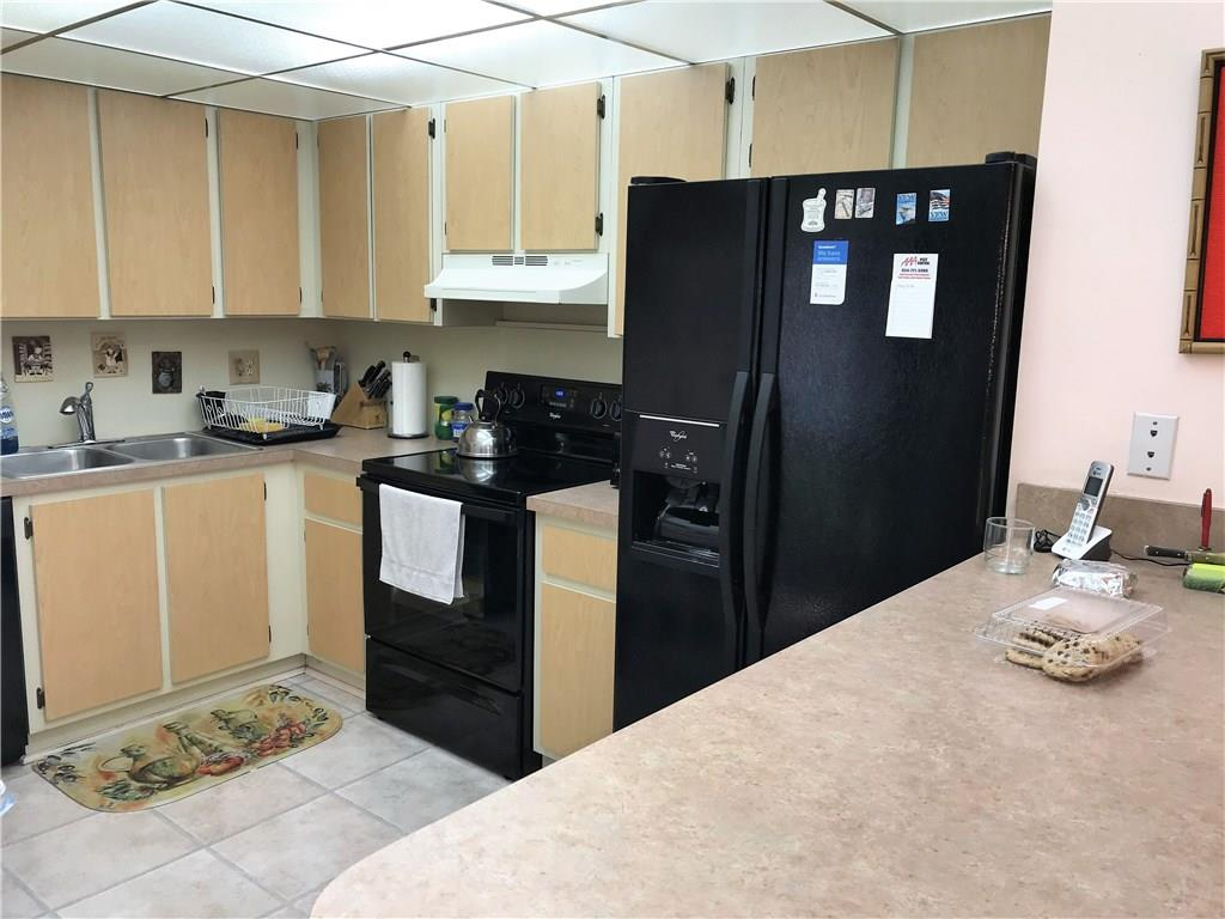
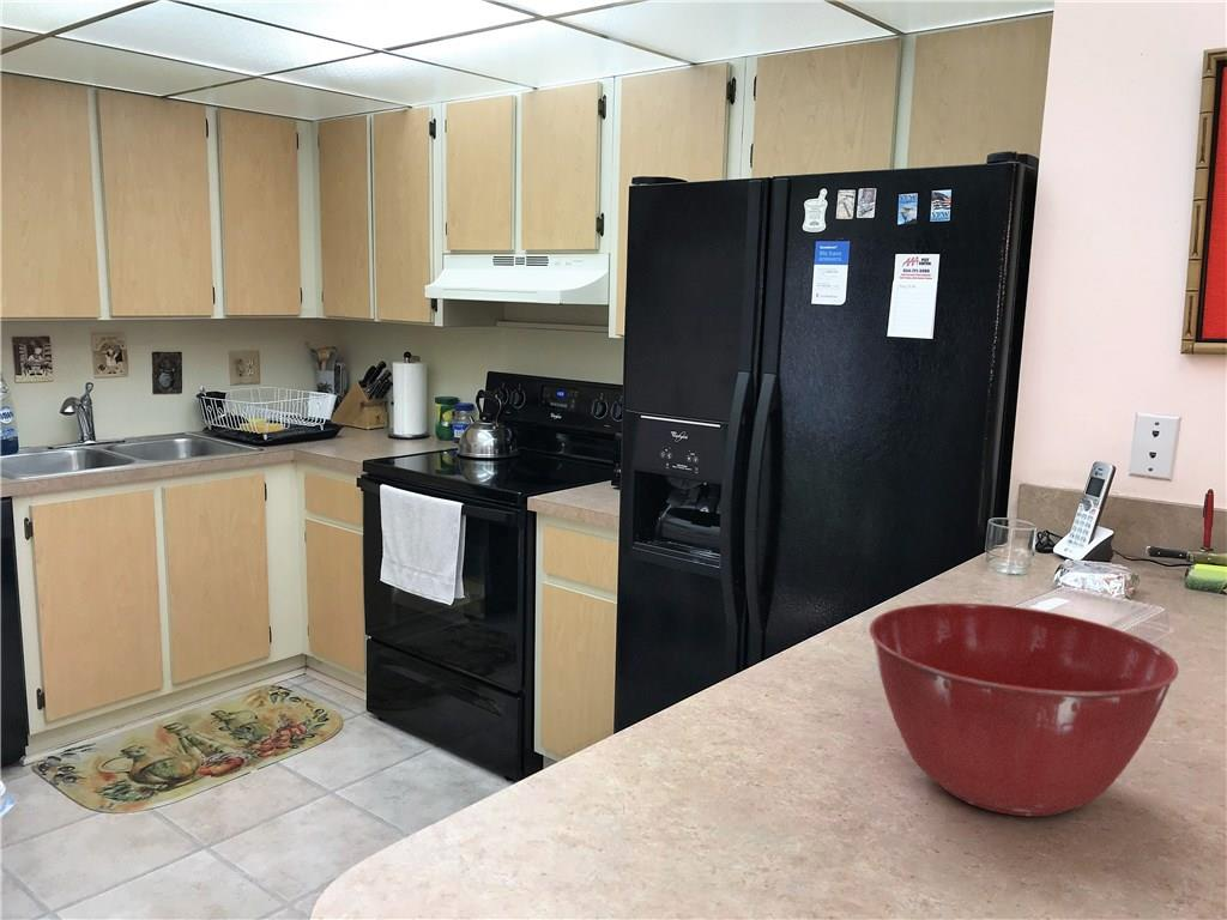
+ mixing bowl (1009, 712)
